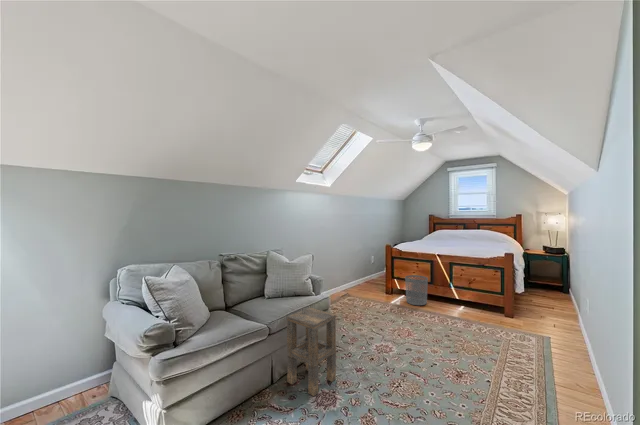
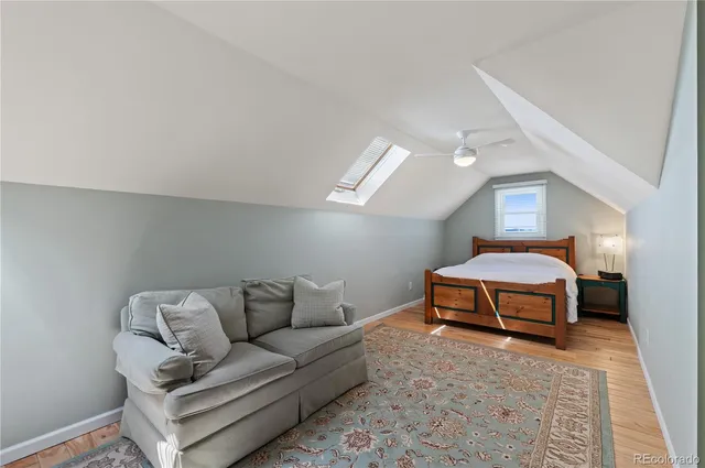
- side table (311, 348)
- waste bin (416, 290)
